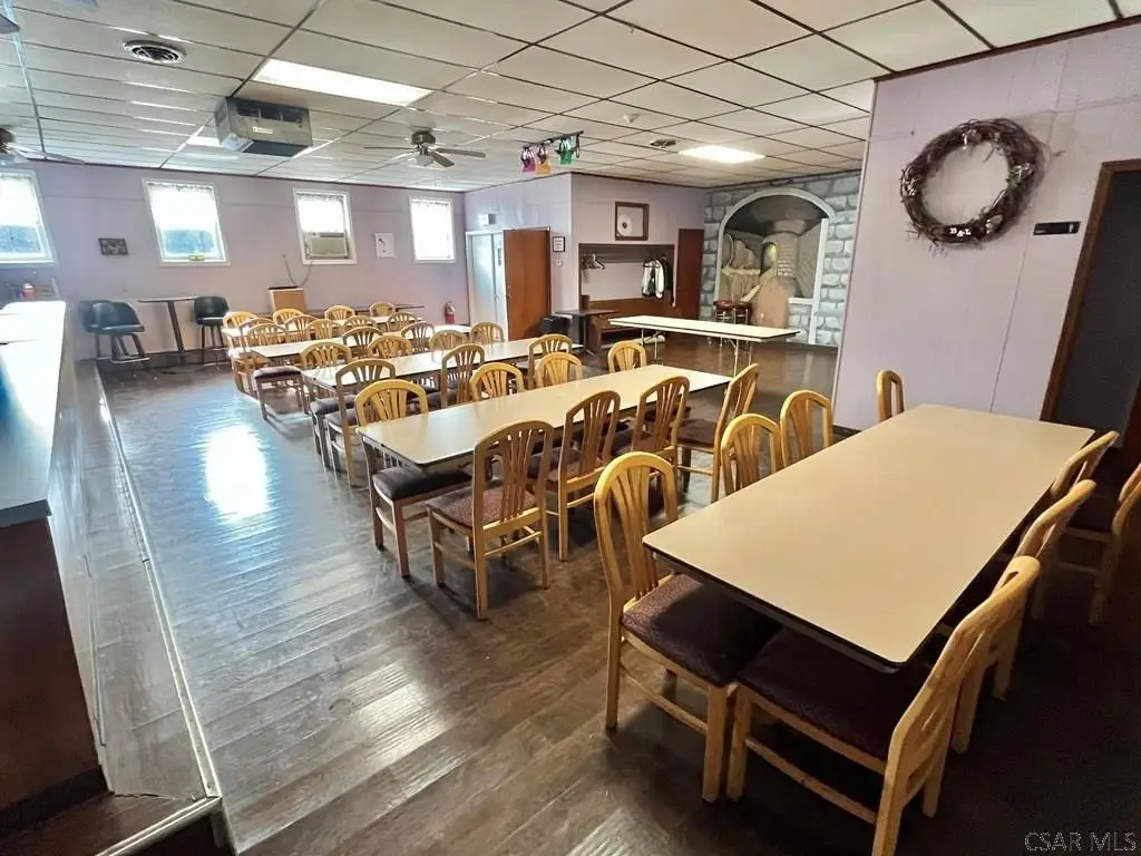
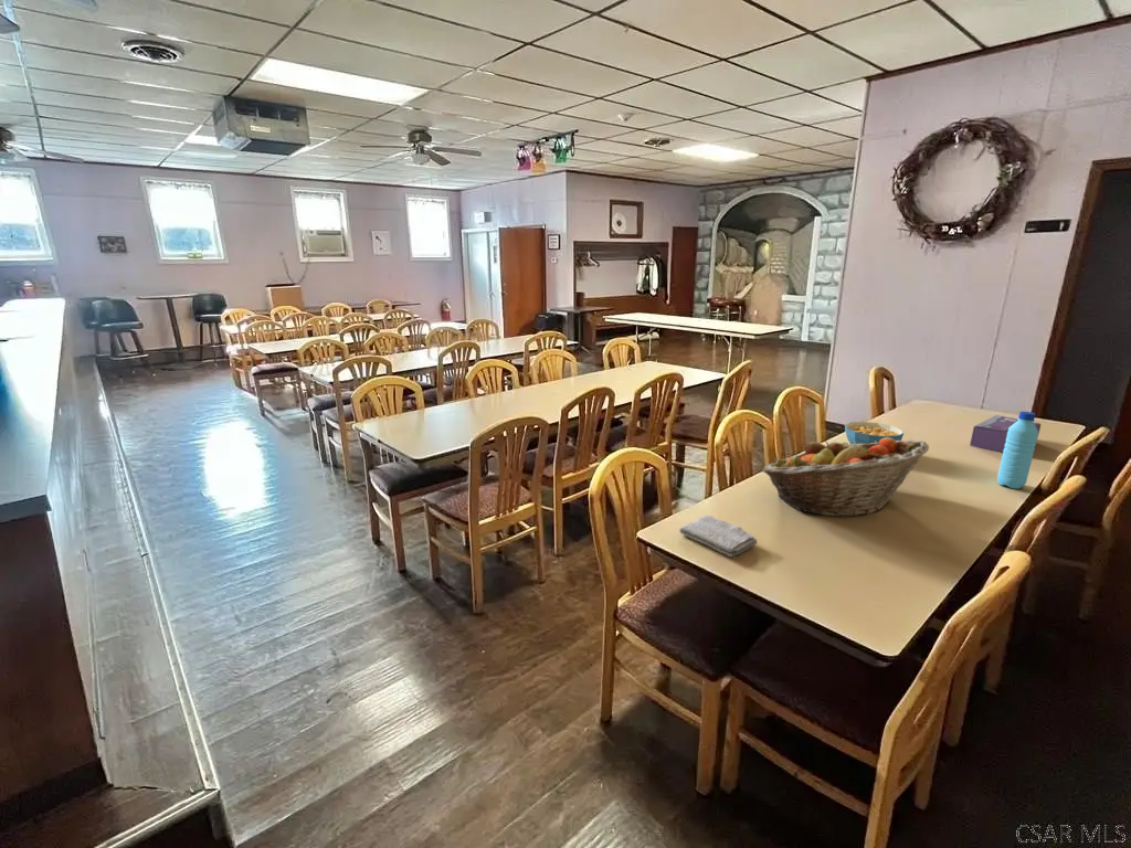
+ water bottle (1018, 449)
+ washcloth (717, 533)
+ fruit basket (842, 468)
+ cereal bowl (871, 441)
+ tissue box (1005, 434)
